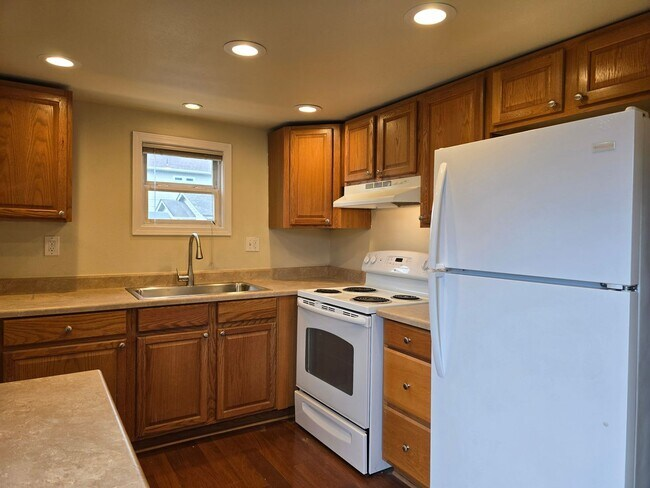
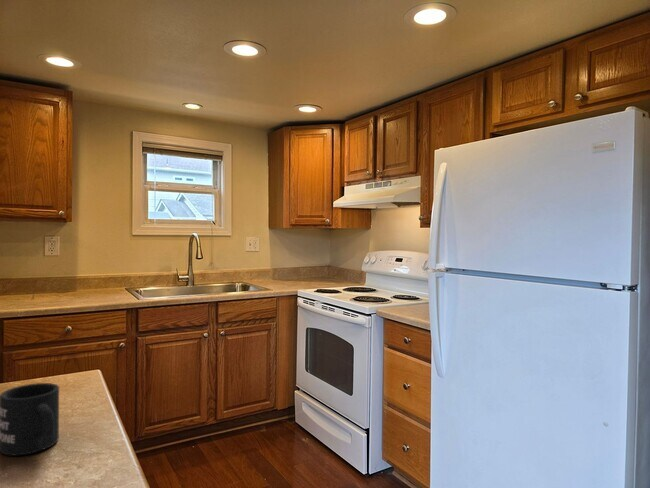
+ mug (34, 420)
